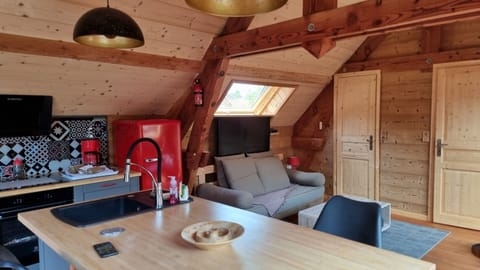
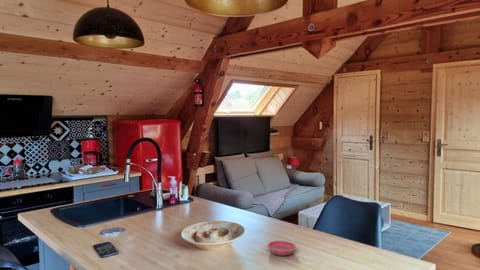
+ saucer (281, 248)
